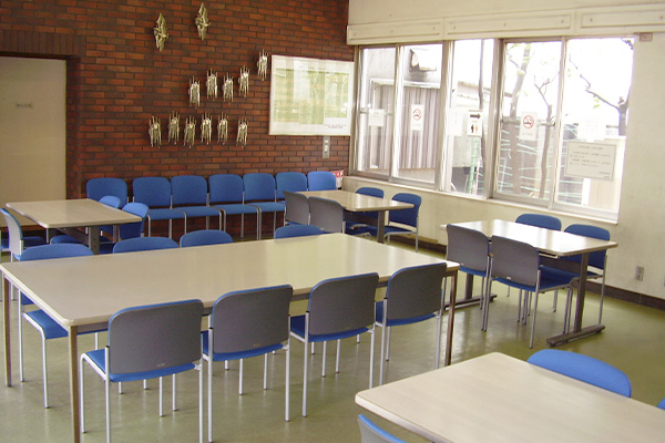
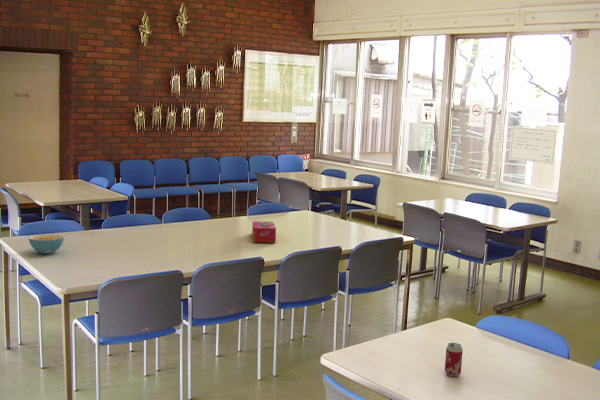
+ cereal bowl (46, 245)
+ tissue box (263, 231)
+ beverage can (453, 359)
